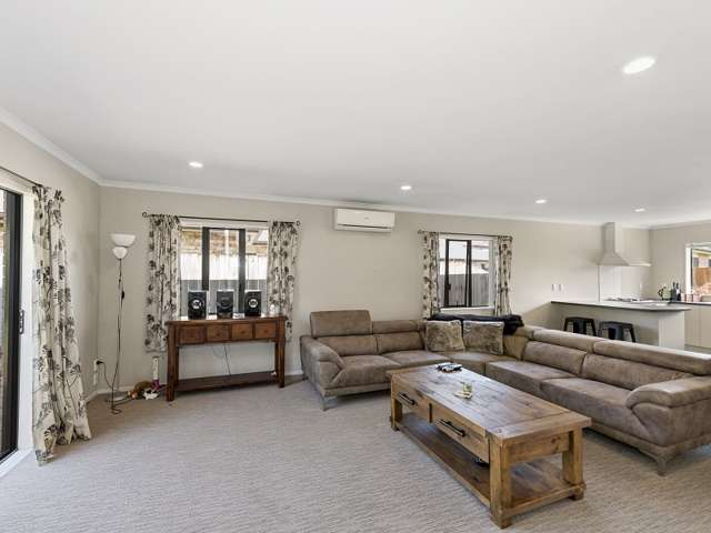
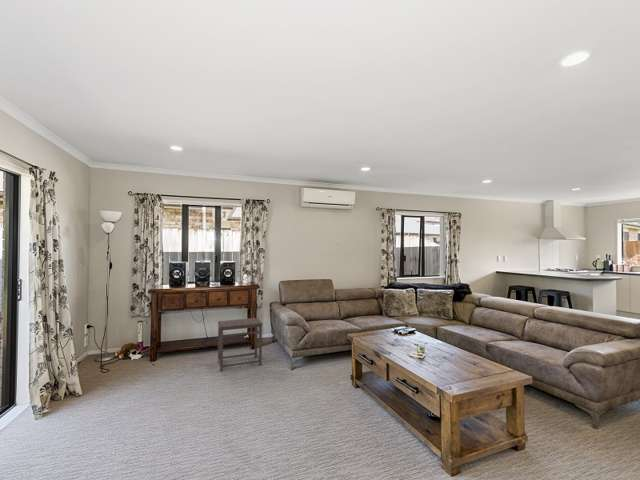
+ side table (237, 335)
